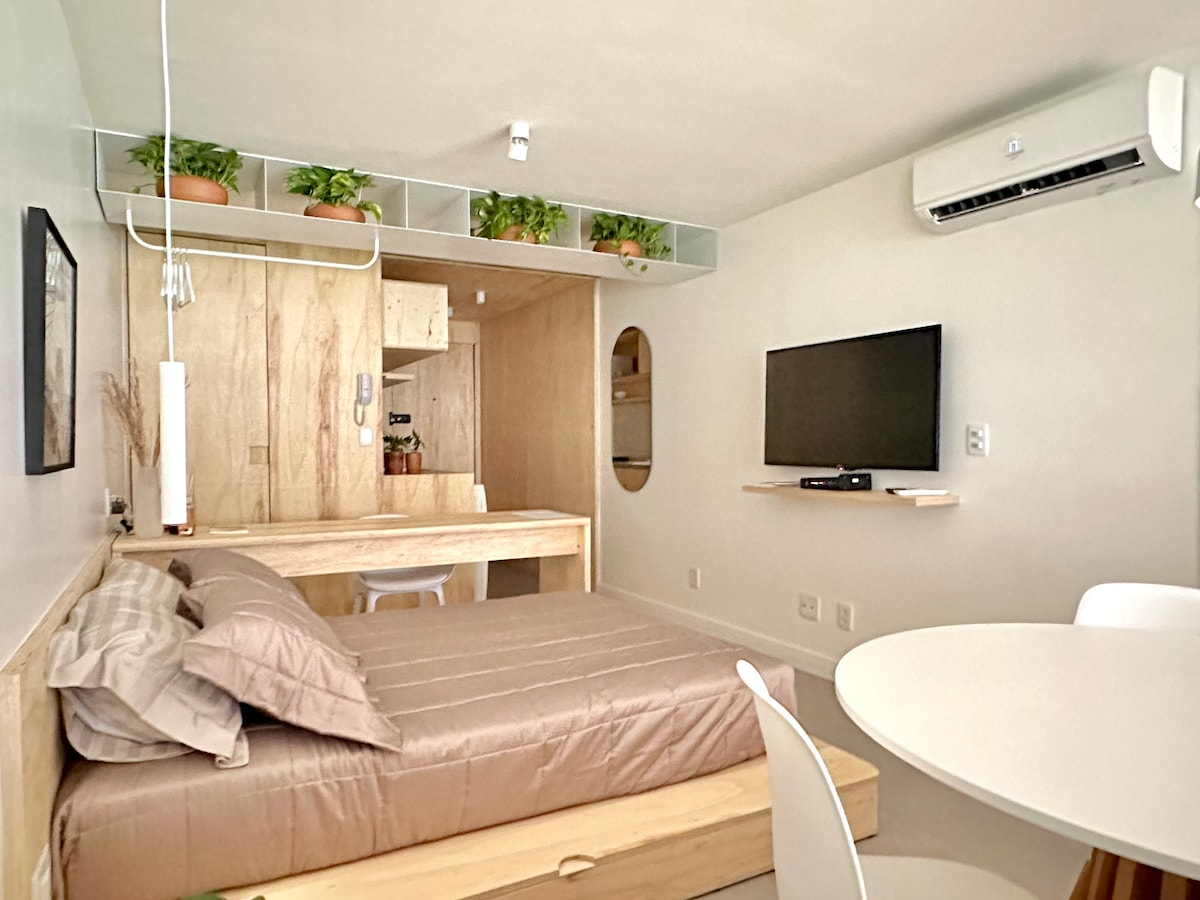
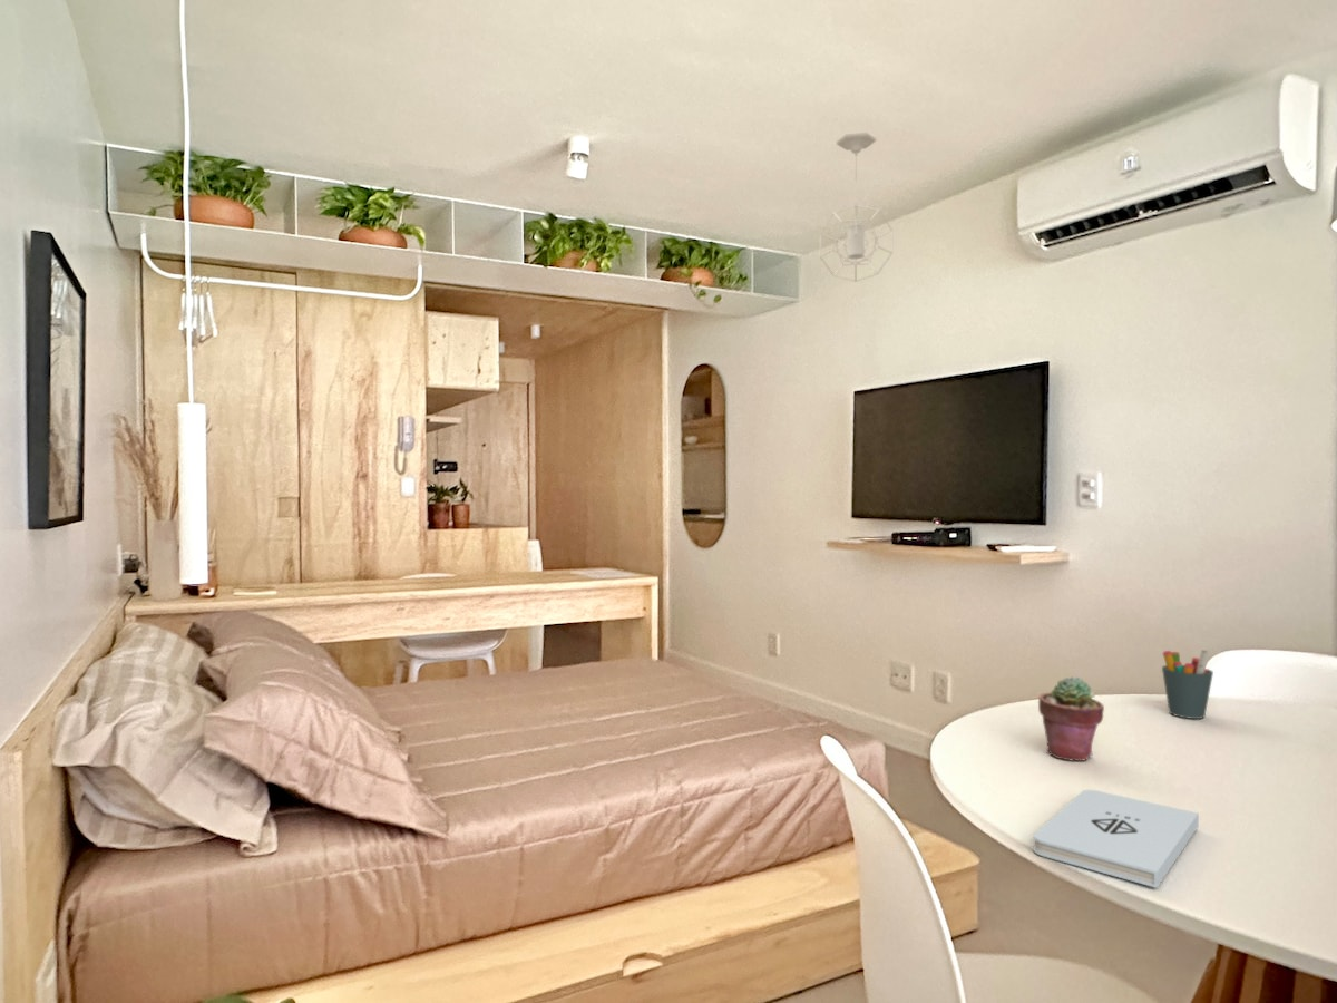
+ notepad (1116, 831)
+ potted succulent (1070, 715)
+ pen holder (1185, 680)
+ pendant light (856, 211)
